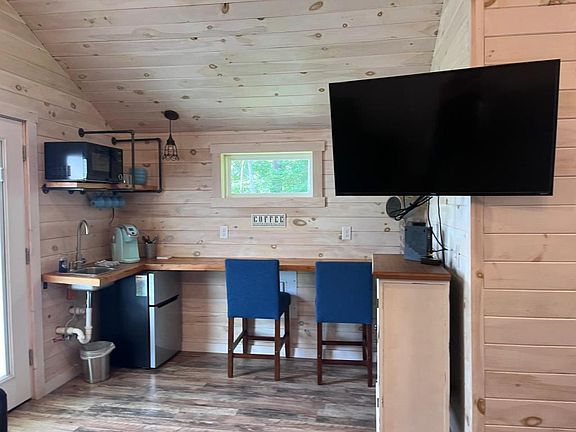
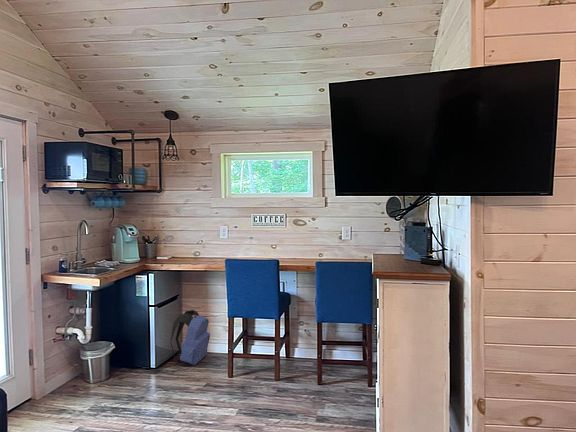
+ backpack (189, 334)
